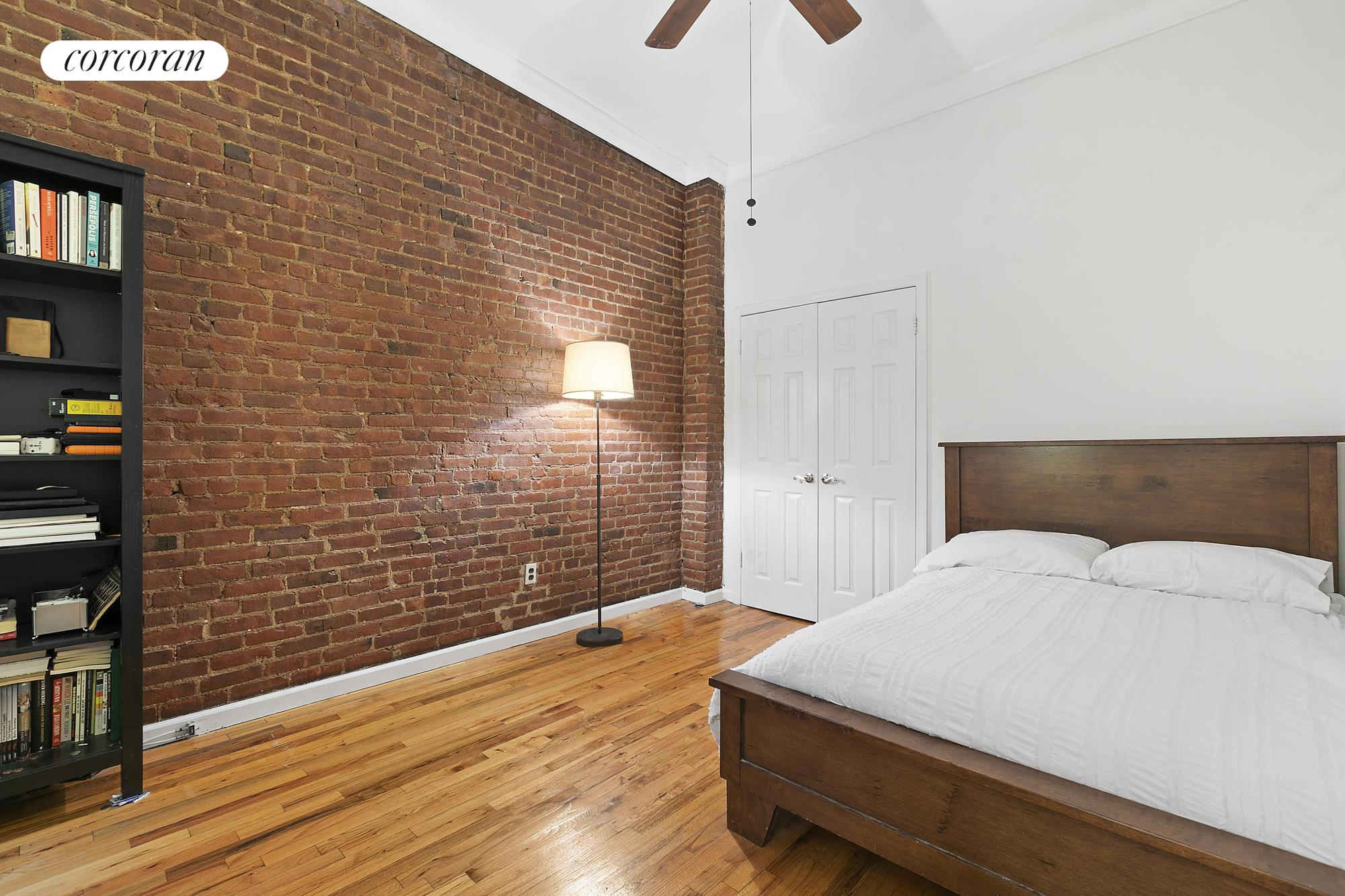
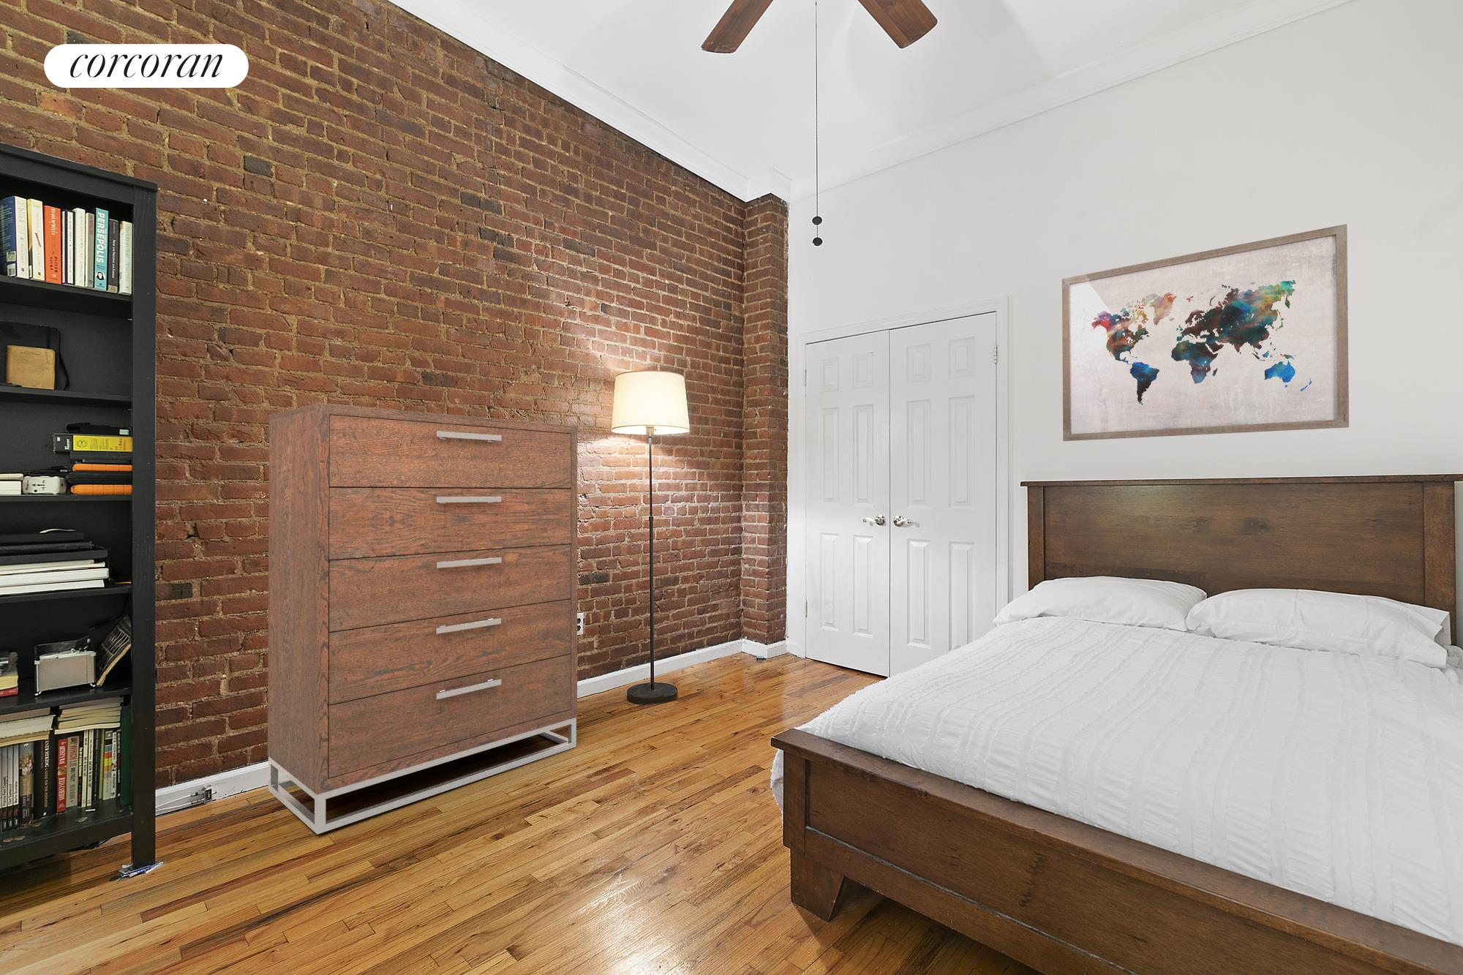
+ dresser (436, 593)
+ wall art (1189, 345)
